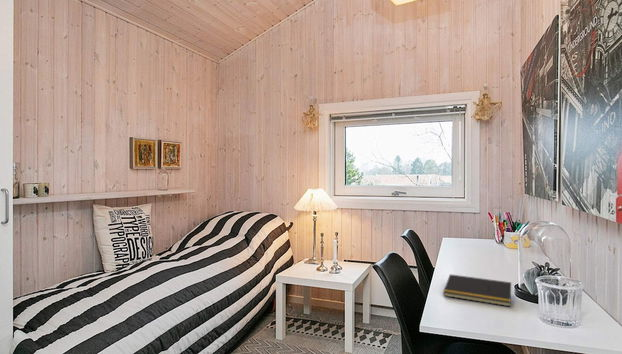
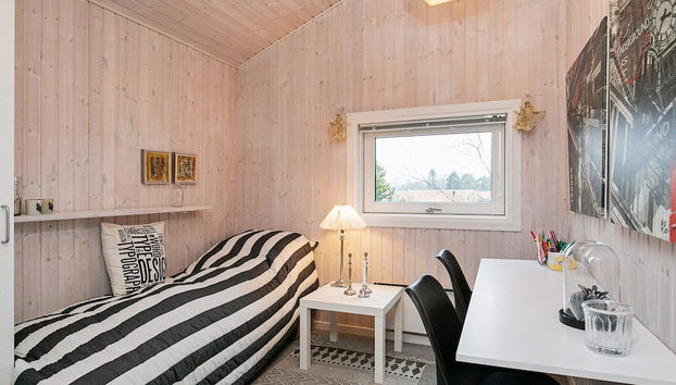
- notepad (477, 288)
